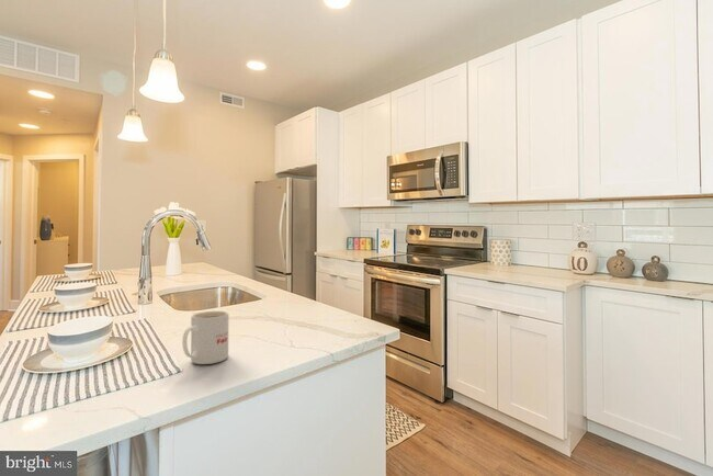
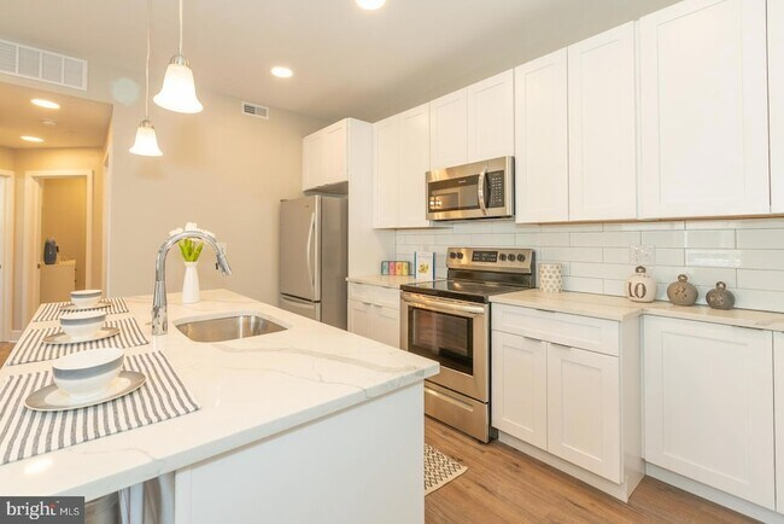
- mug (204, 338)
